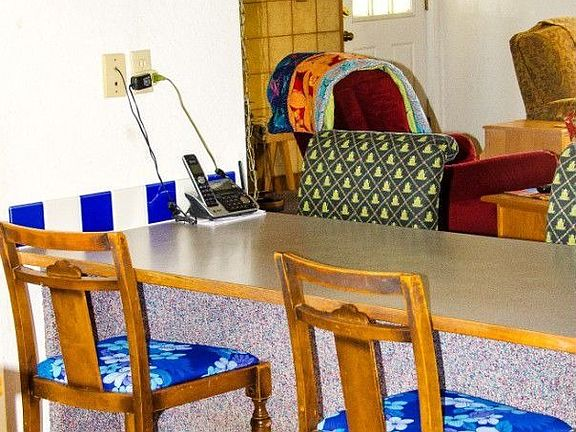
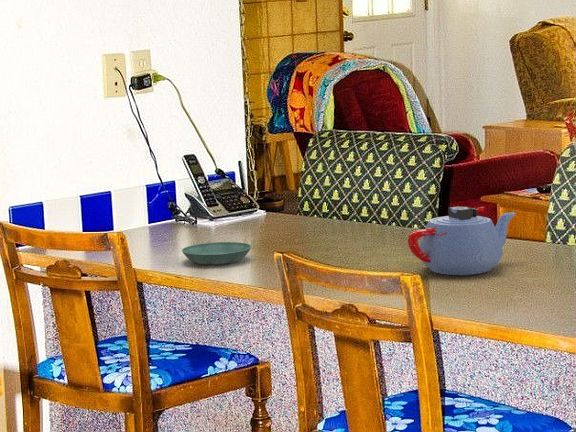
+ teapot (463, 238)
+ saucer (217, 253)
